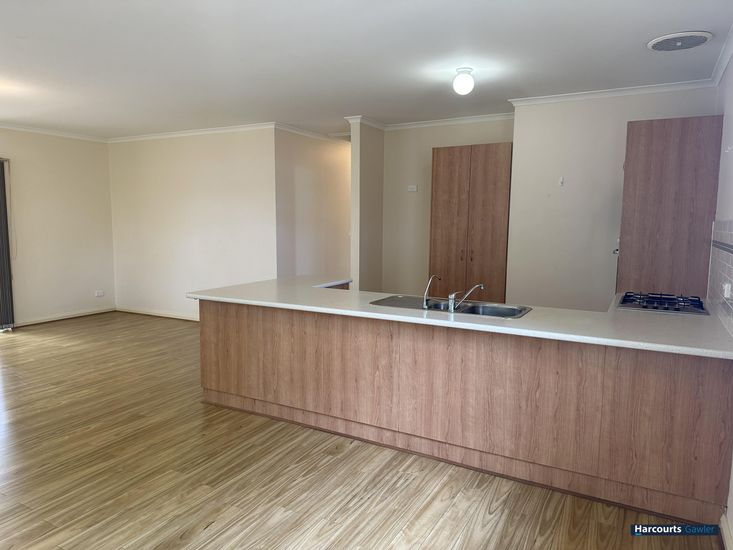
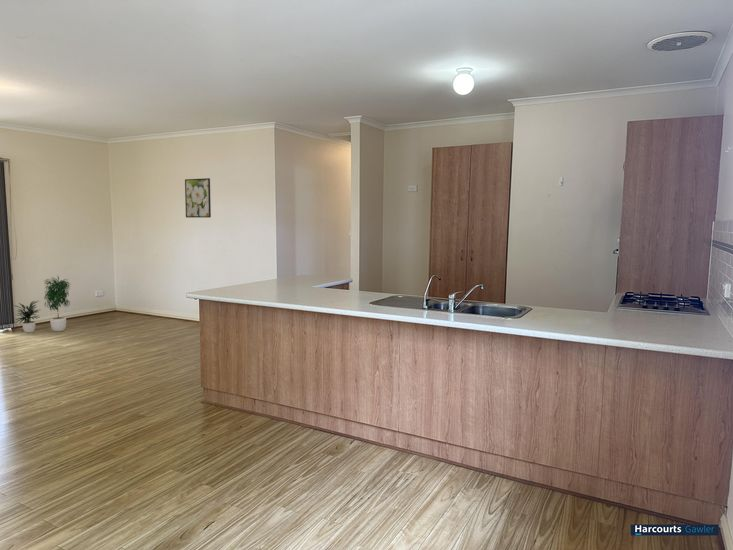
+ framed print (197, 198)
+ potted plant (44, 303)
